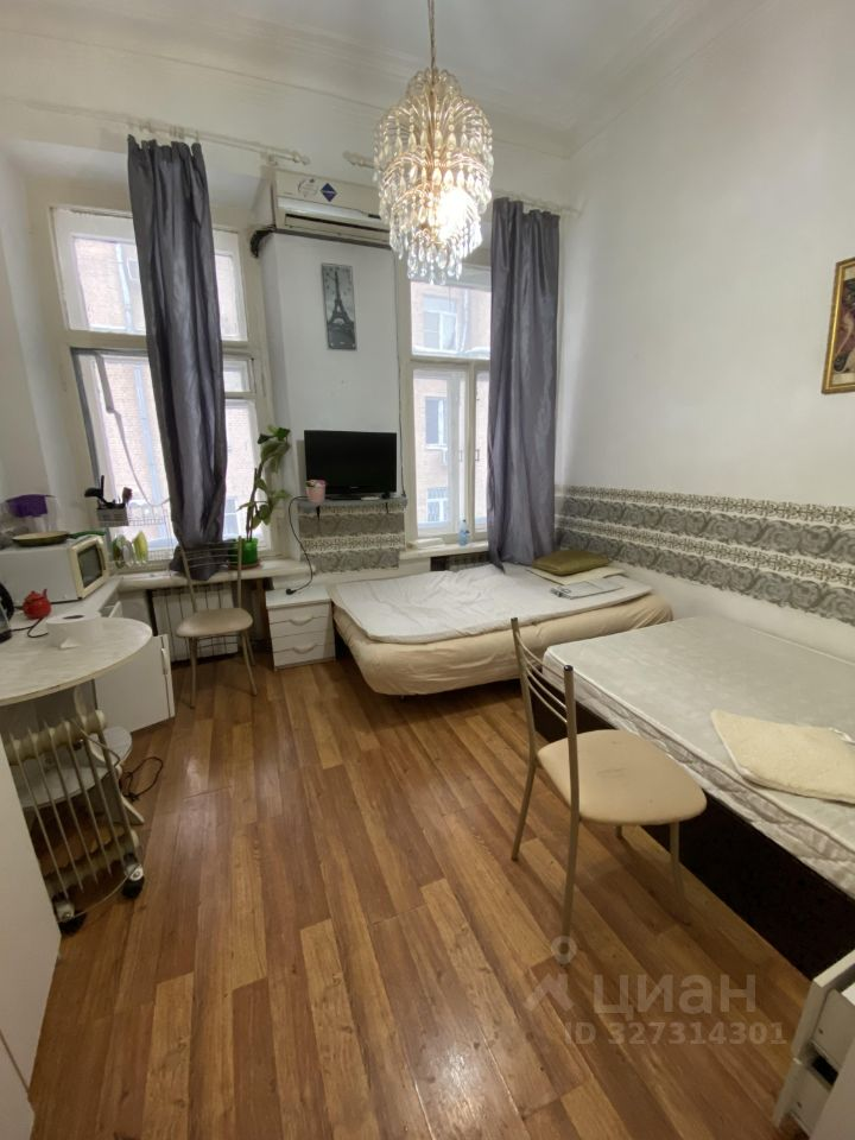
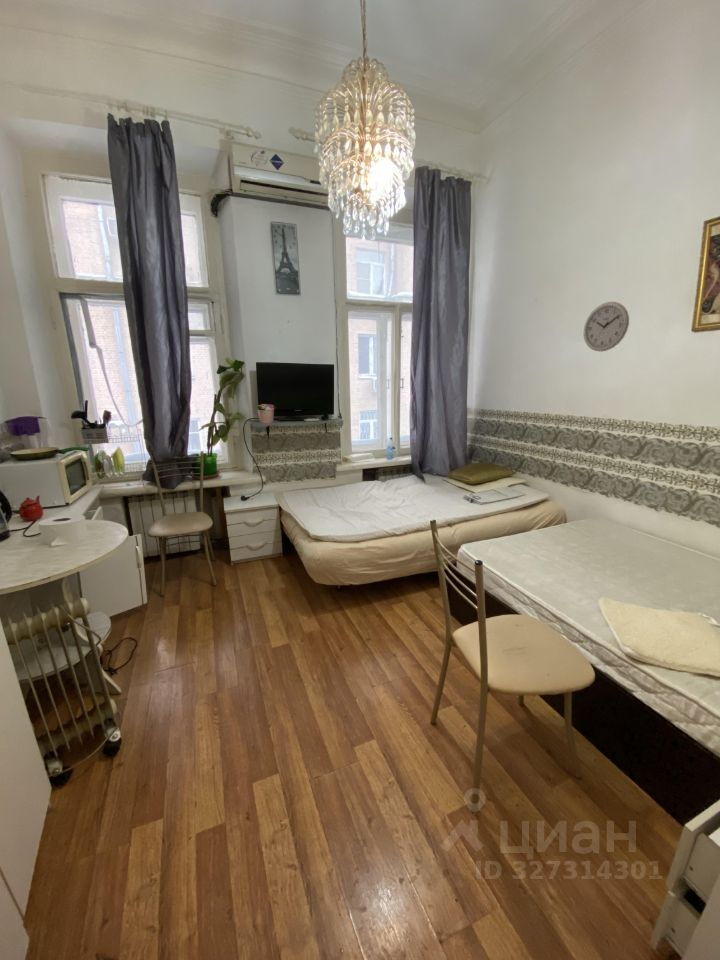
+ wall clock (604, 327)
